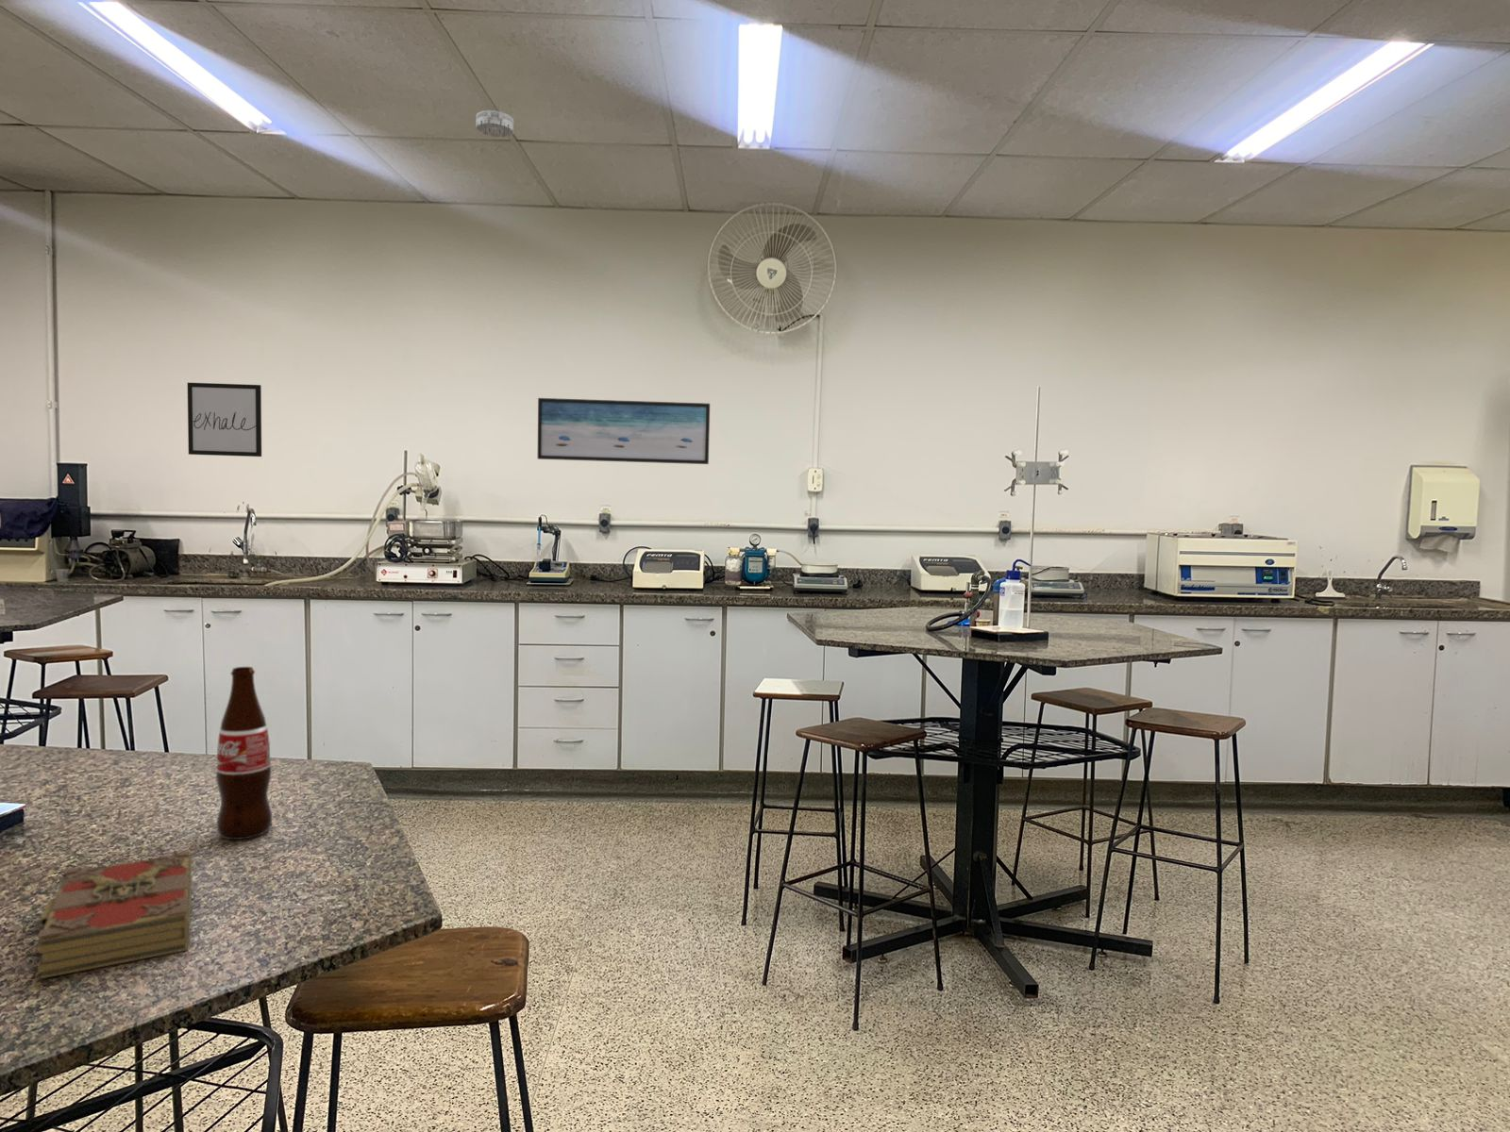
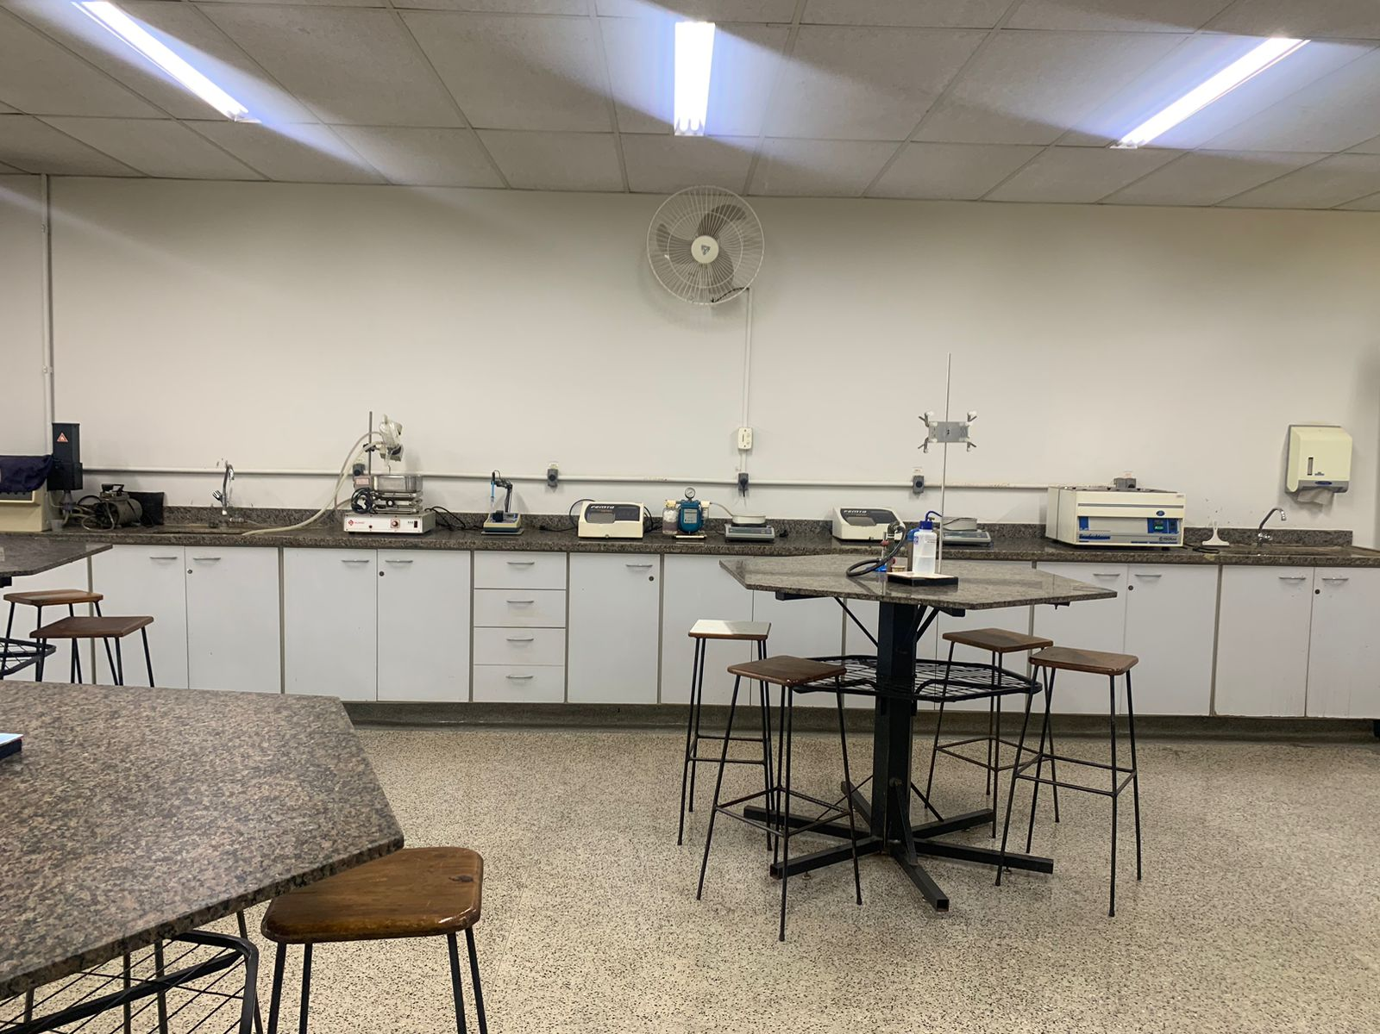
- smoke detector (495, 122)
- wall art (225, 420)
- book (119, 906)
- wall art (624, 432)
- bottle (244, 750)
